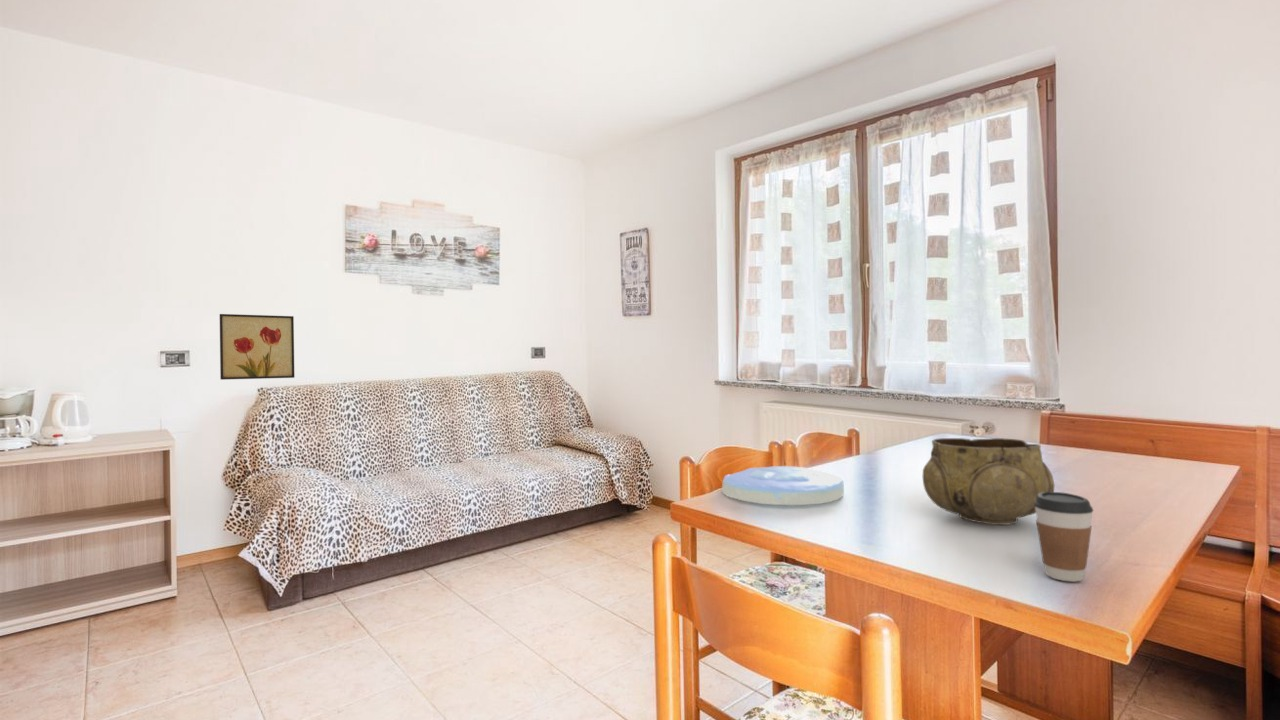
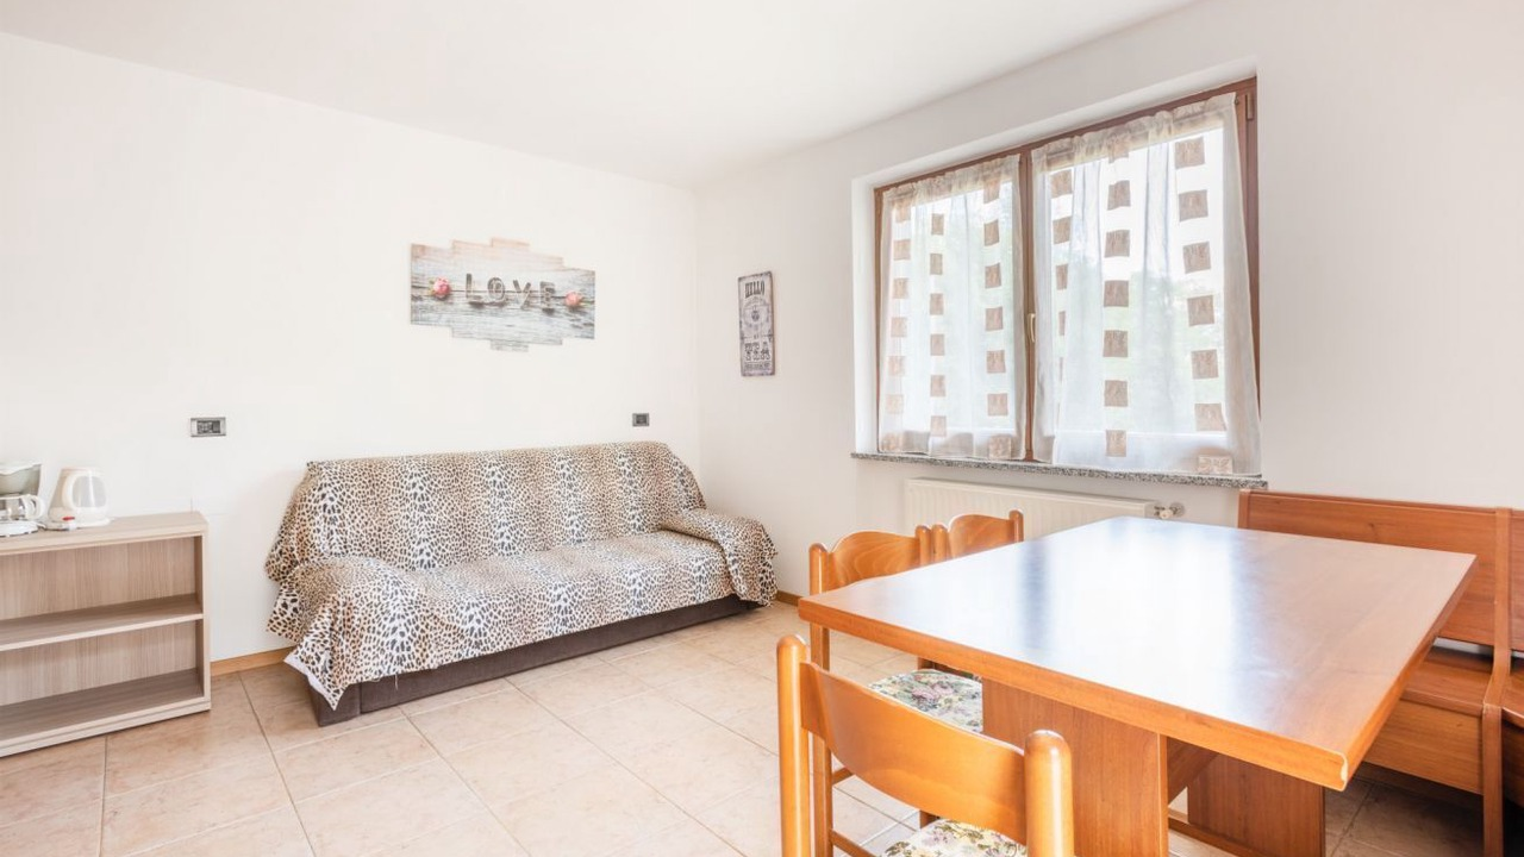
- coffee cup (1063, 536)
- plate (782, 481)
- decorative bowl (985, 480)
- wall art (257, 346)
